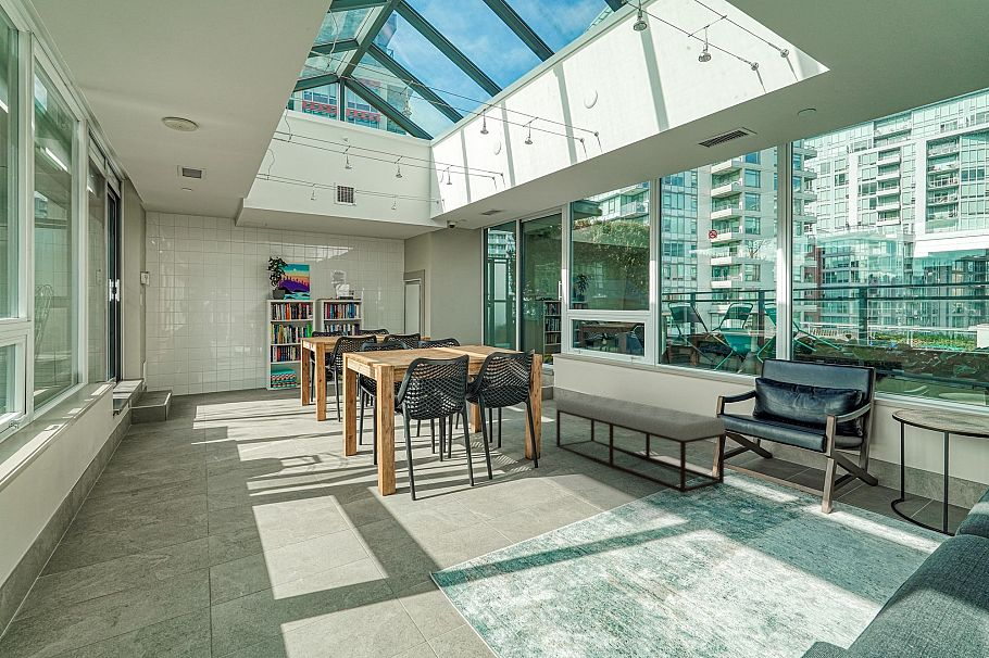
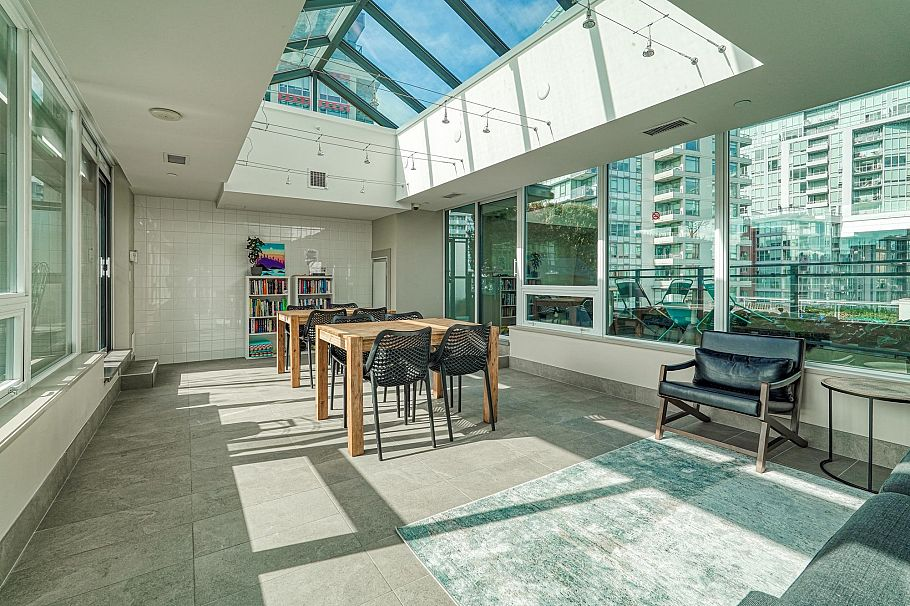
- bench (631, 430)
